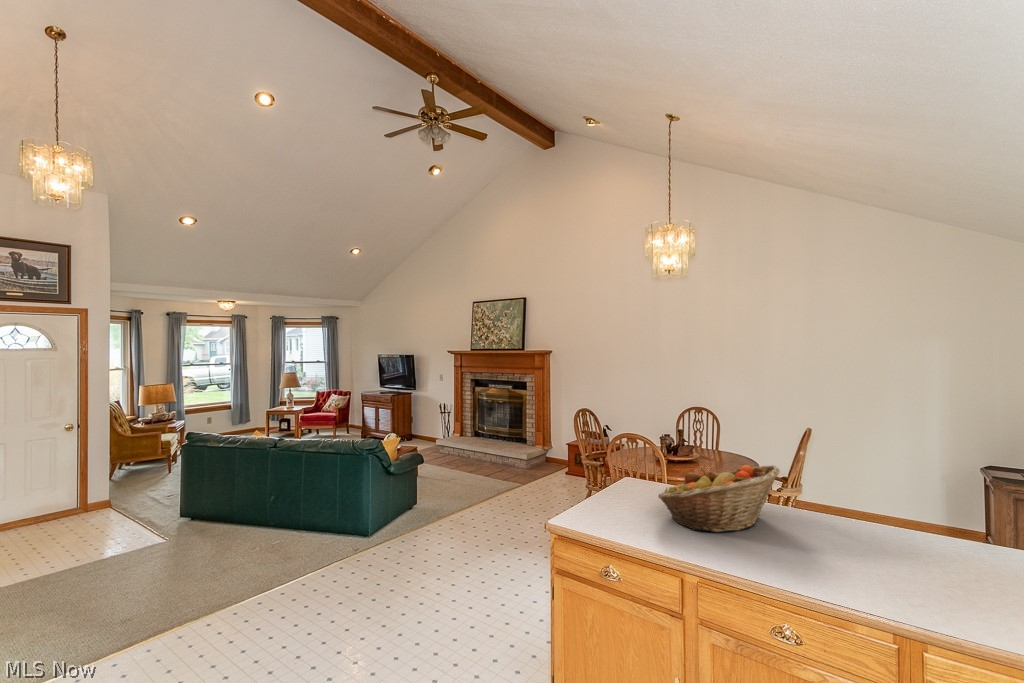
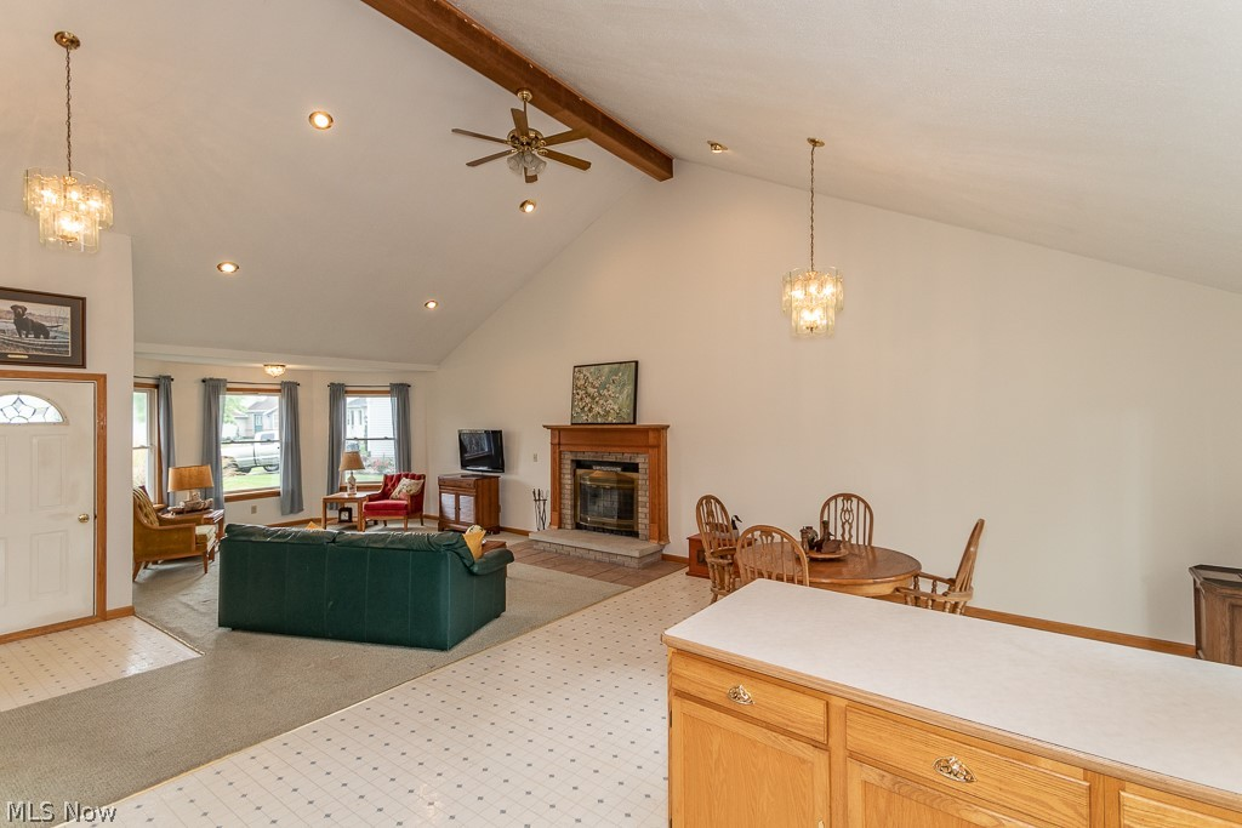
- fruit basket (719, 491)
